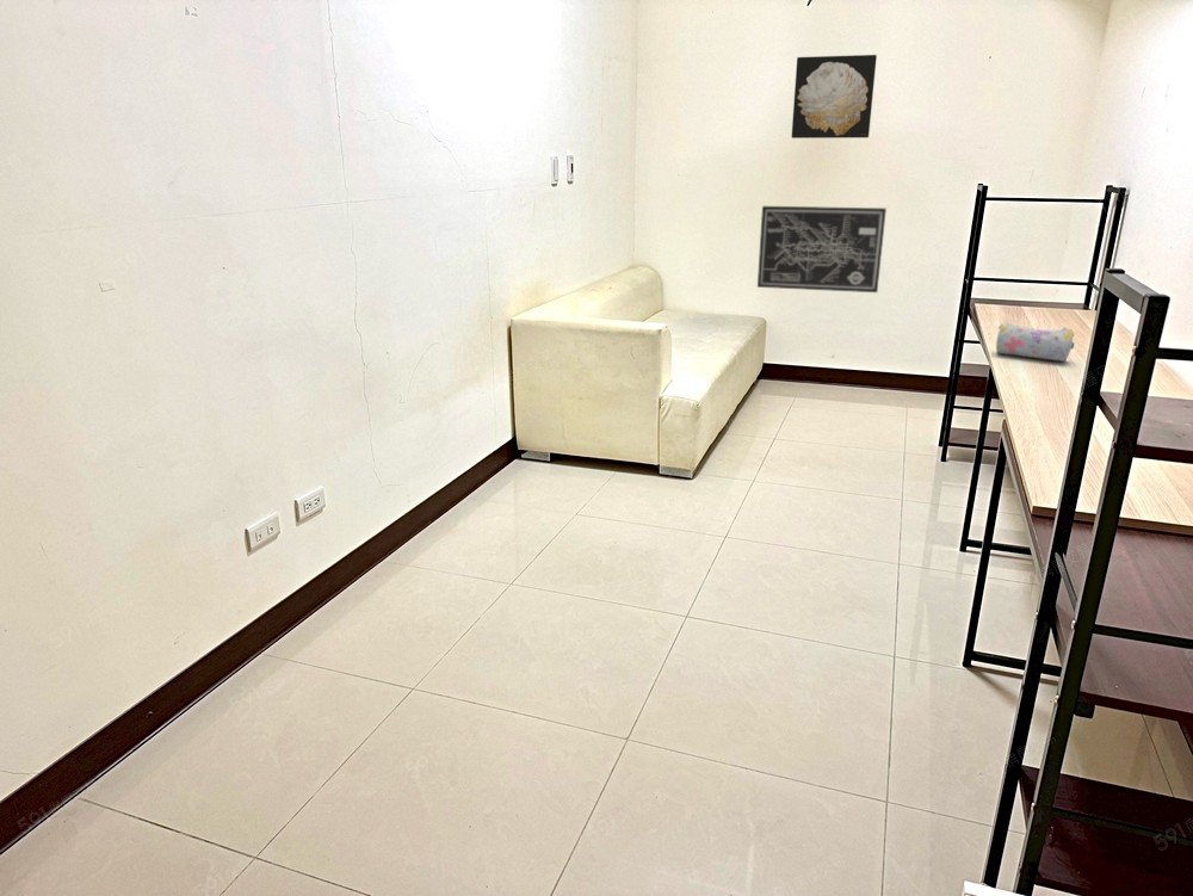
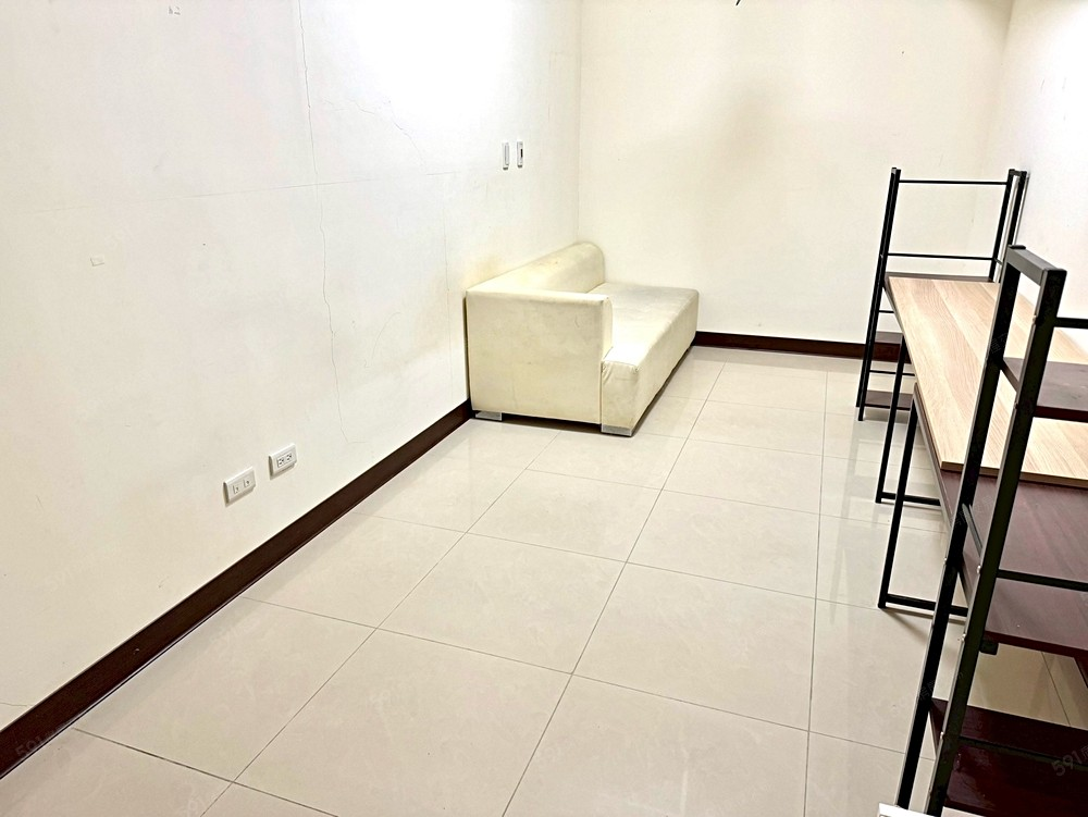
- pencil case (1033, 341)
- wall art (833, 97)
- wall art (820, 248)
